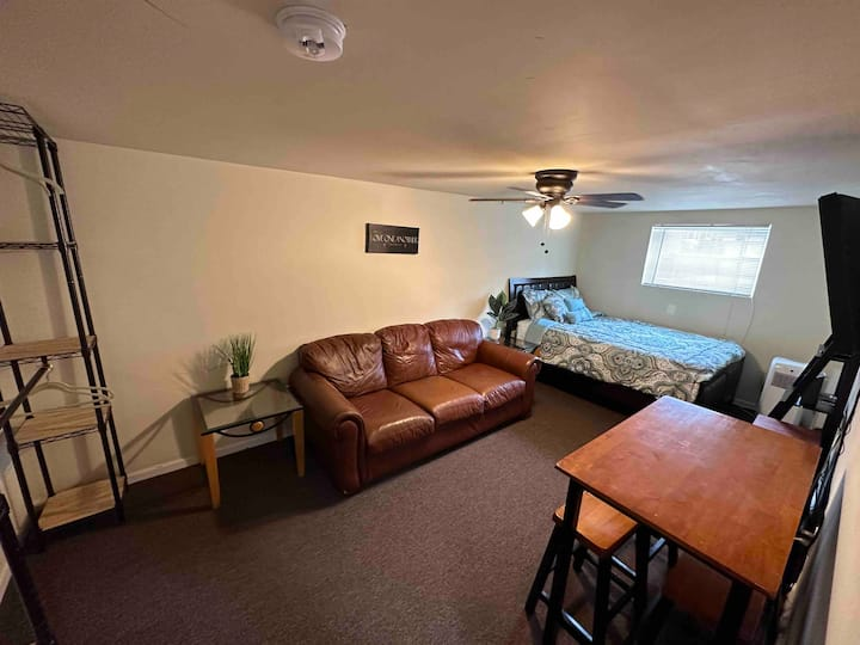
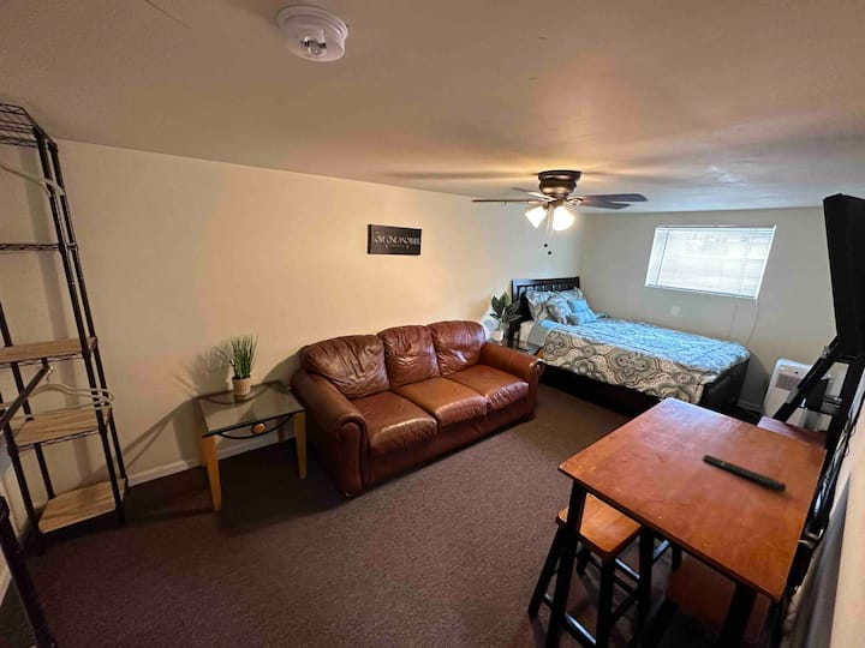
+ remote control (741, 472)
